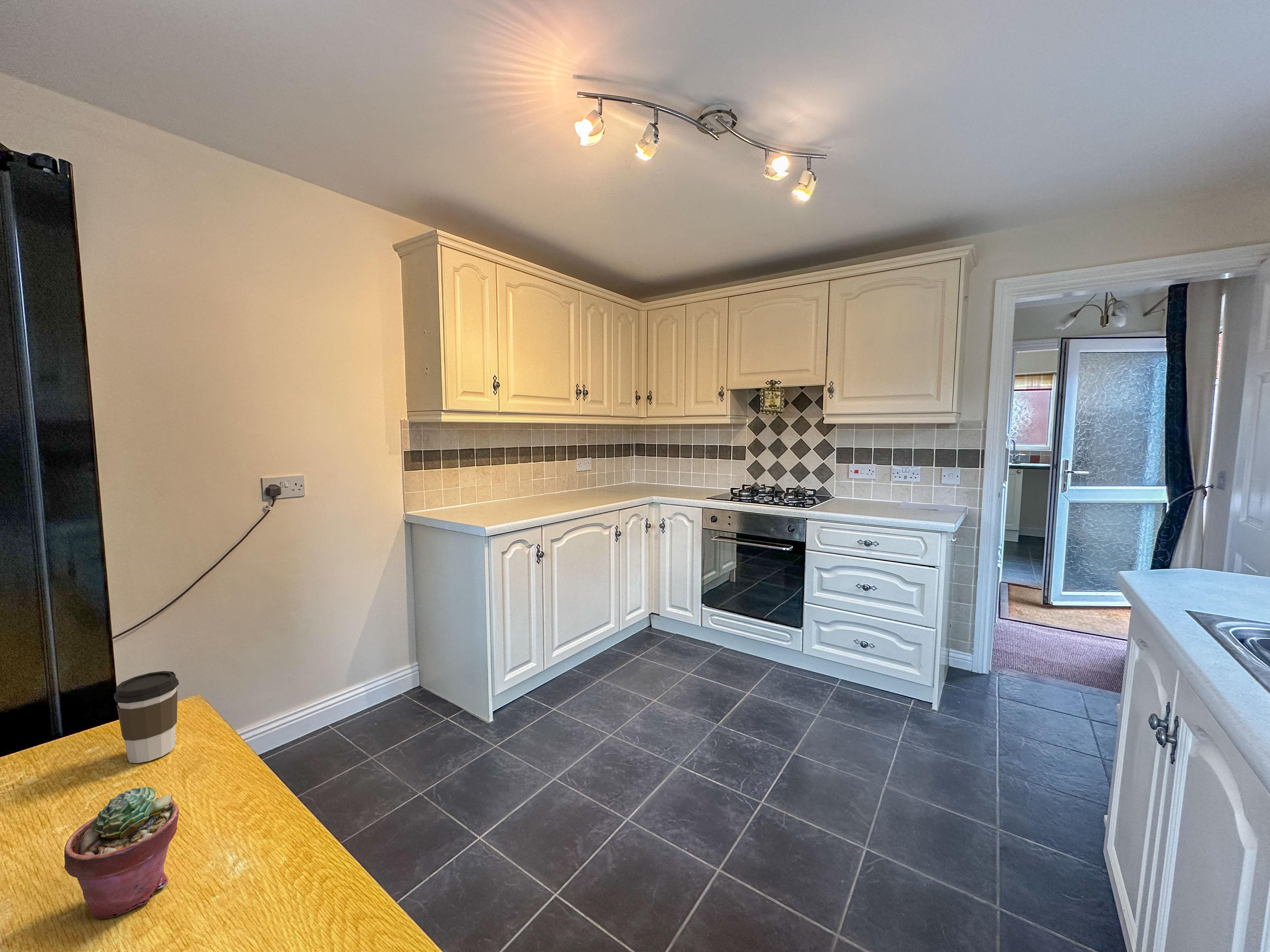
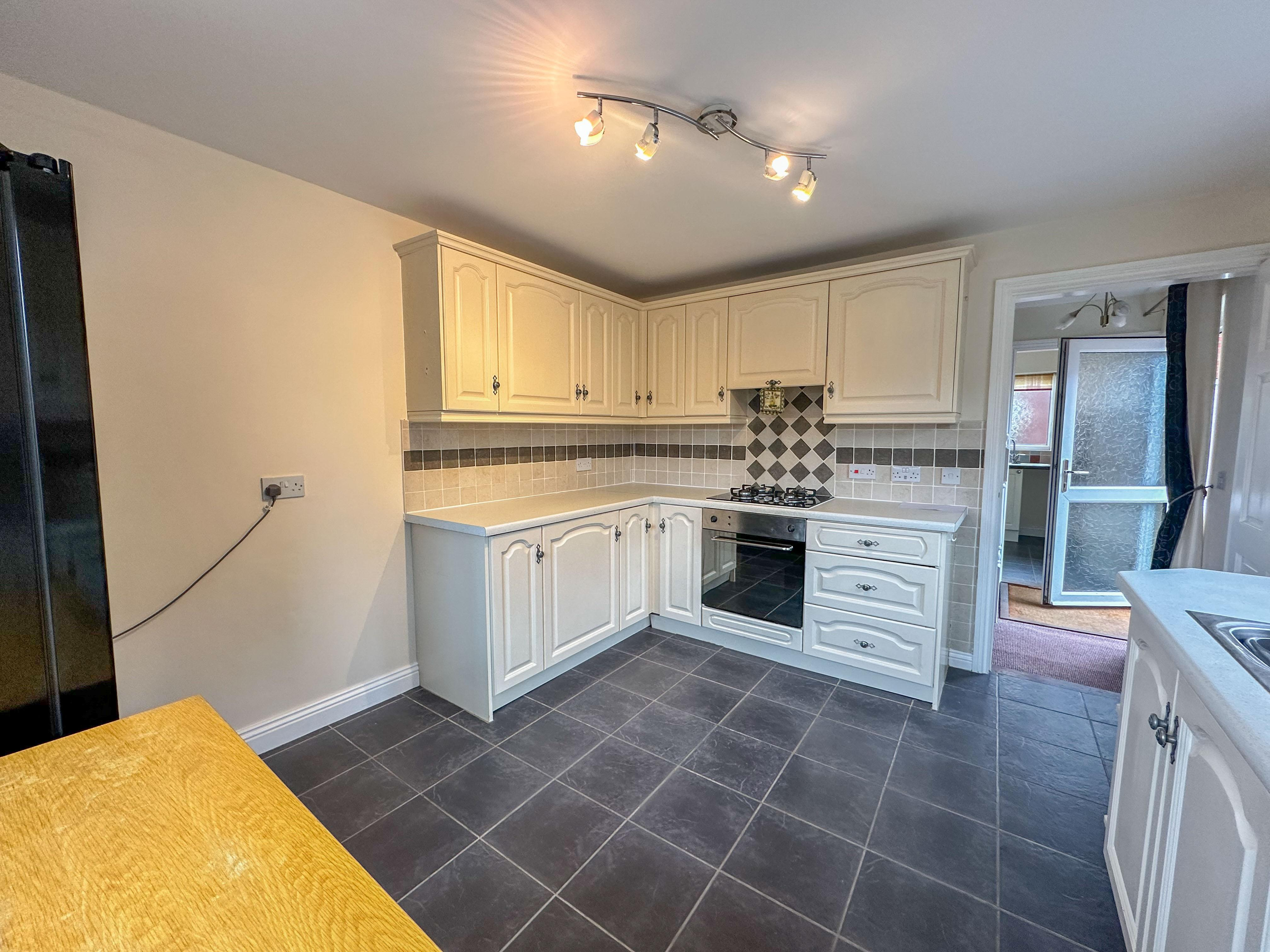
- potted succulent (126, 846)
- coffee cup (149, 717)
